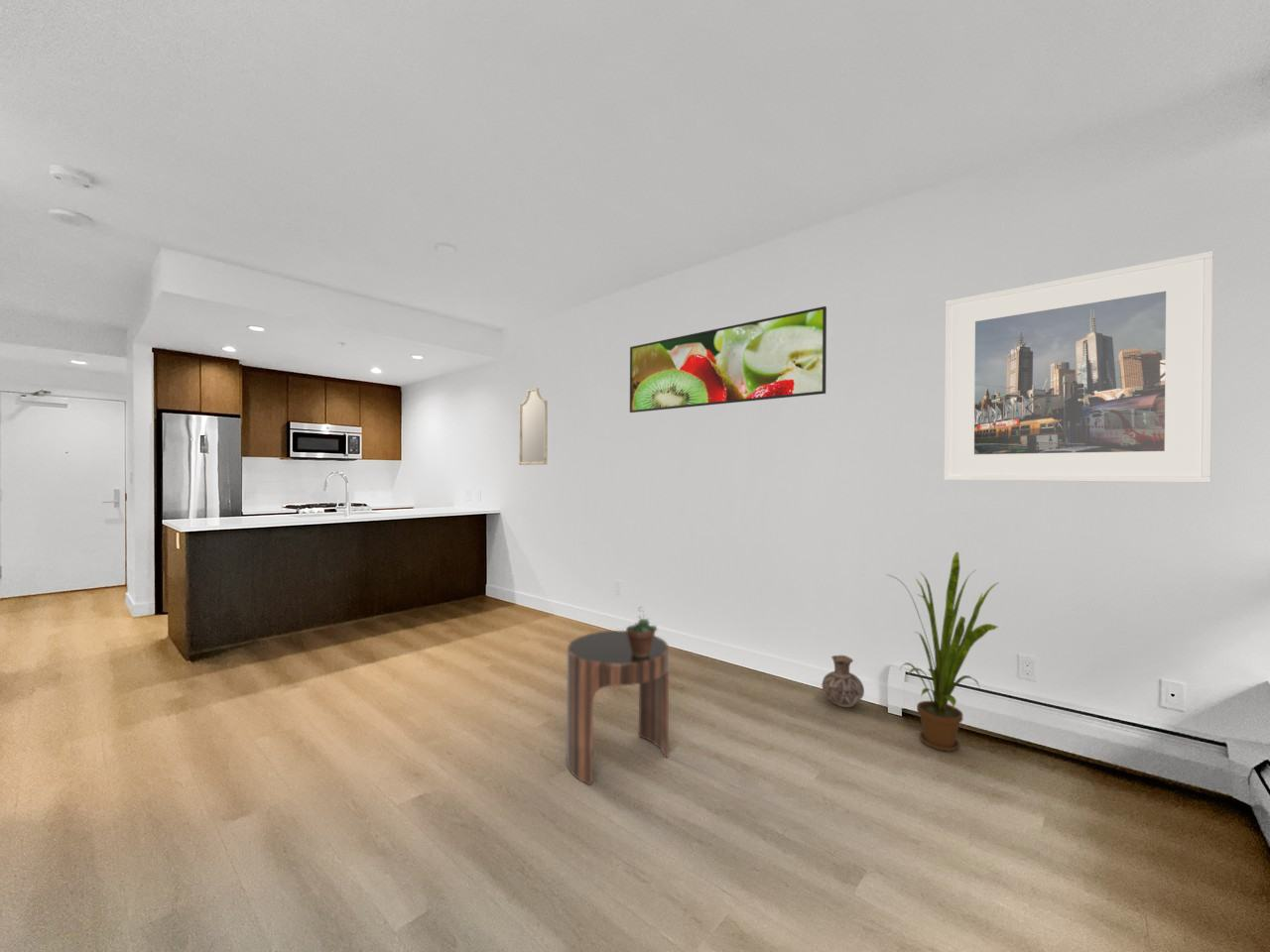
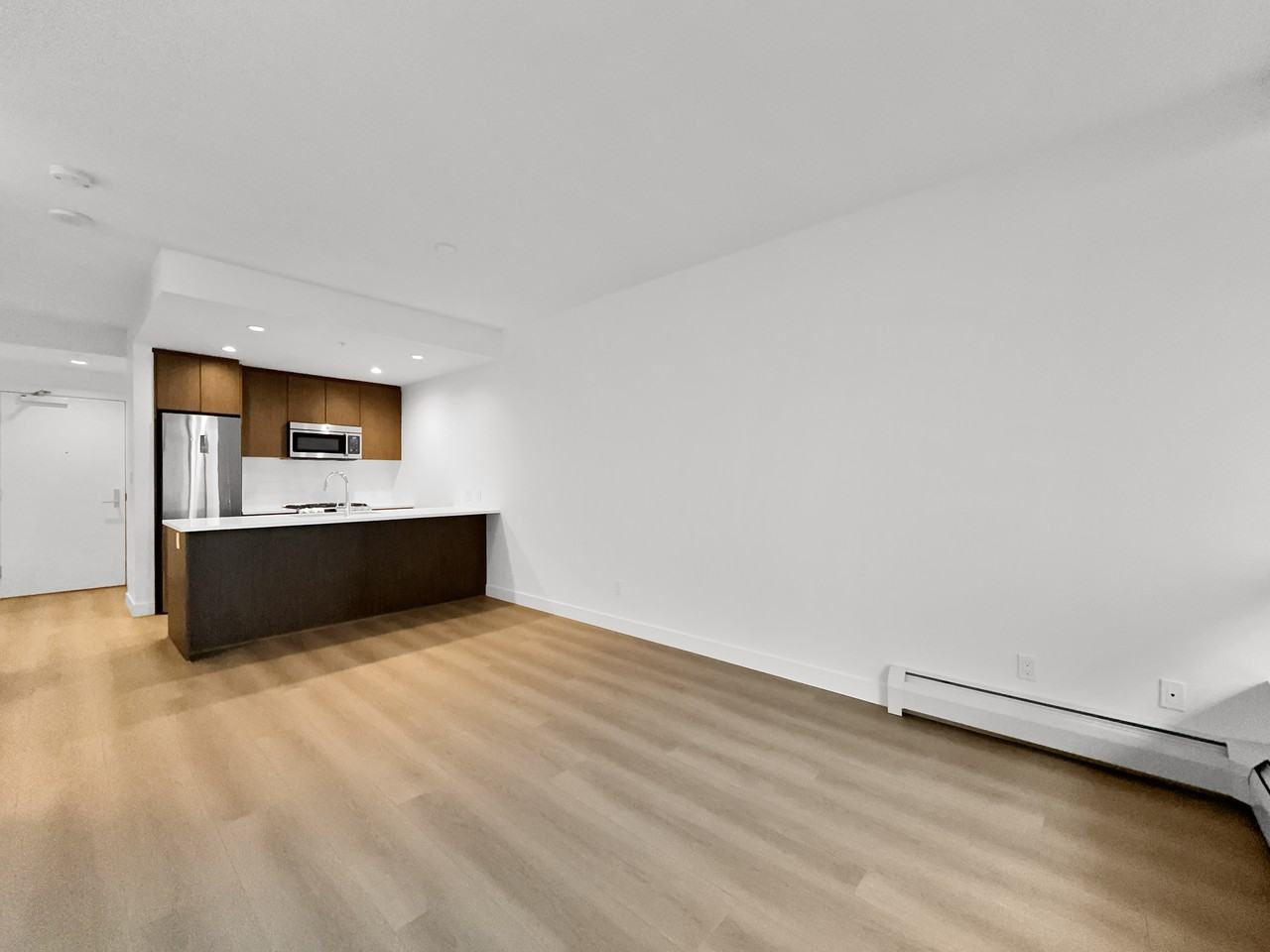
- house plant (938, 648)
- succulent plant (640, 630)
- side table (613, 685)
- ceramic jug (842, 680)
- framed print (1061, 380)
- home mirror (532, 426)
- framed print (713, 367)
